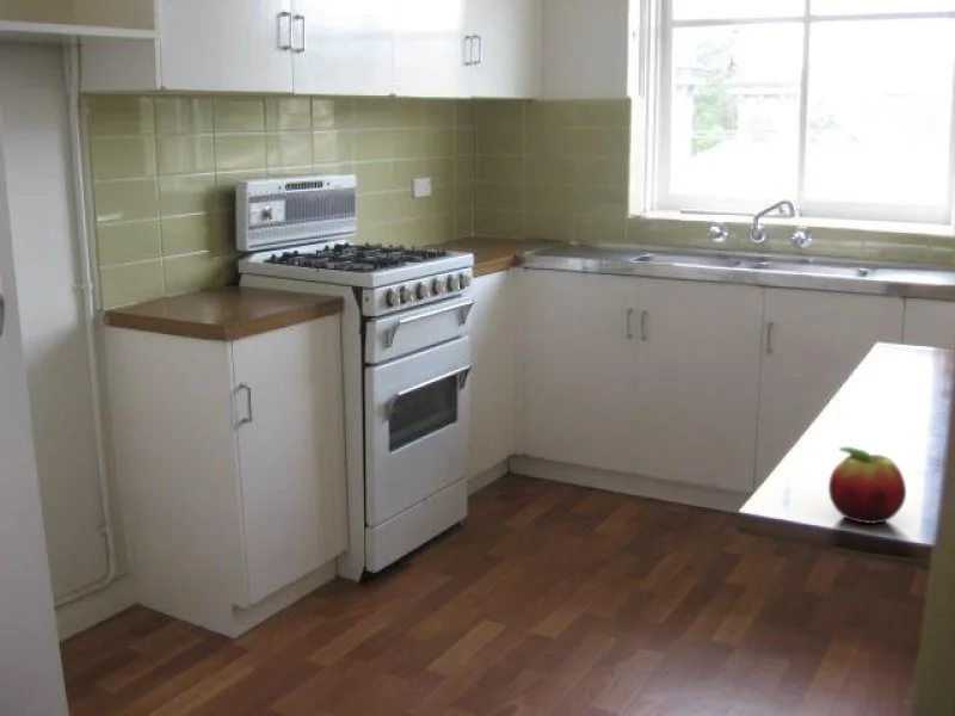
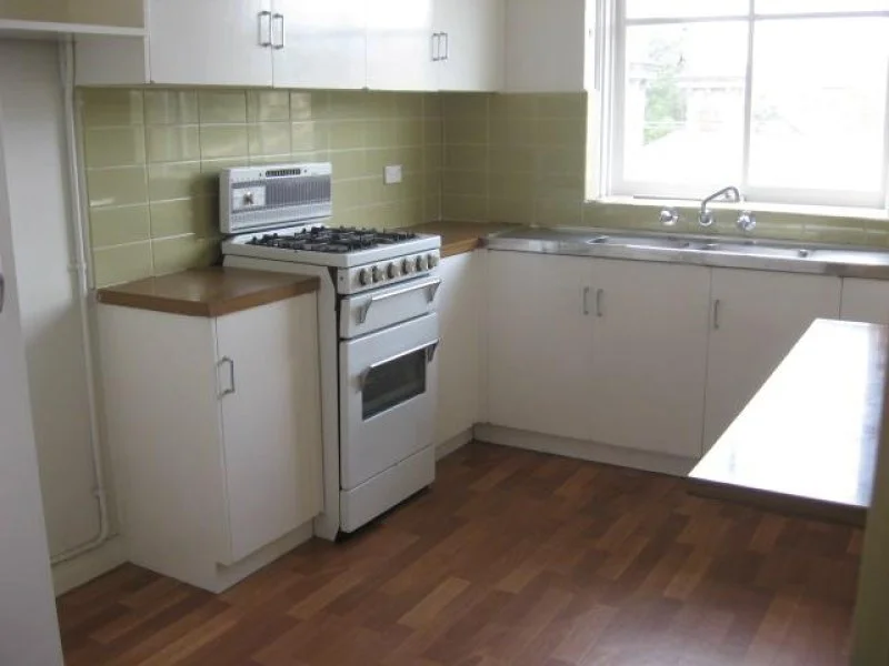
- fruit (867, 484)
